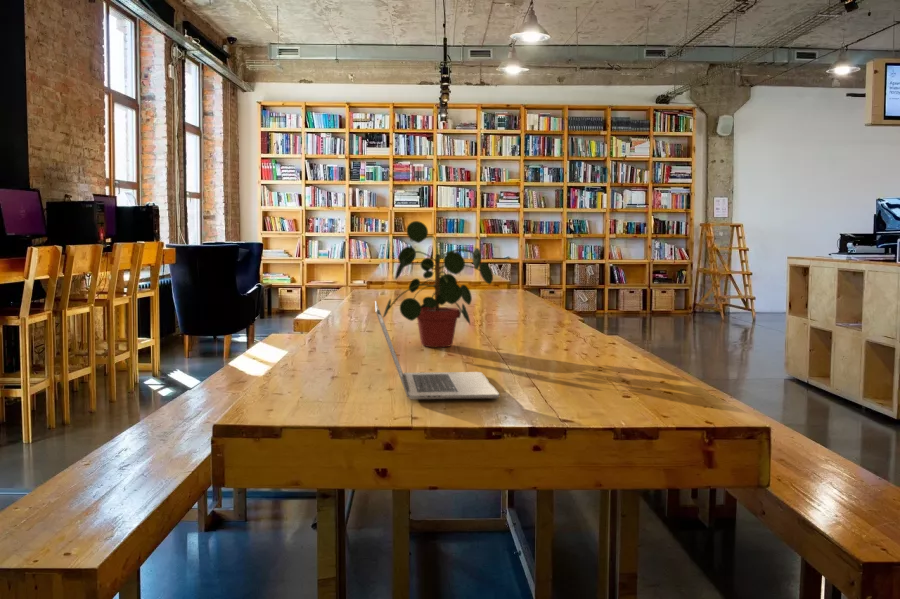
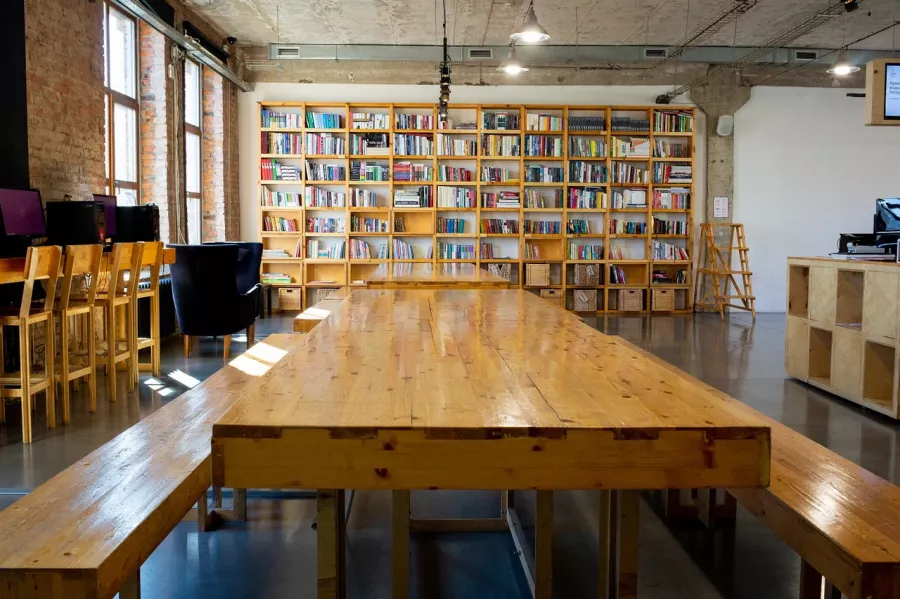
- laptop (432, 372)
- potted plant (437, 284)
